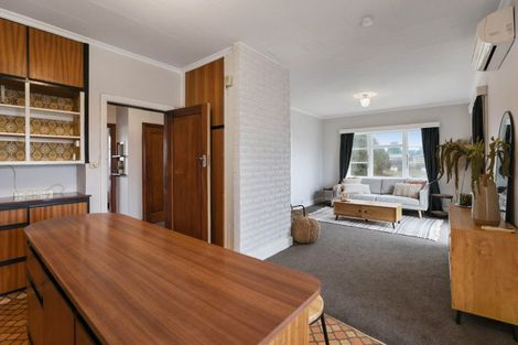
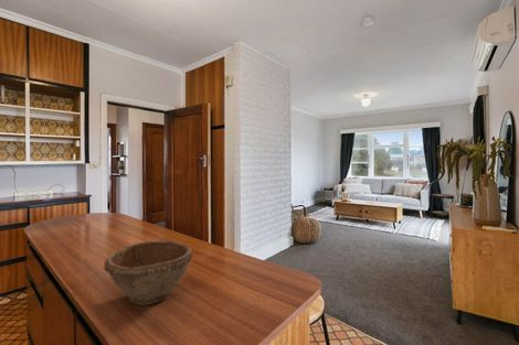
+ bowl (151, 272)
